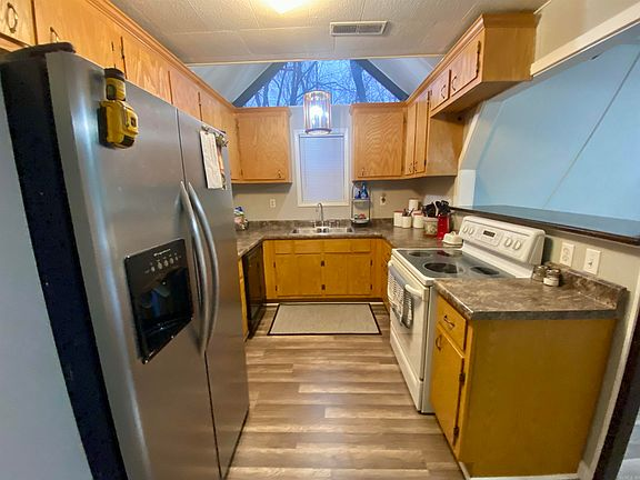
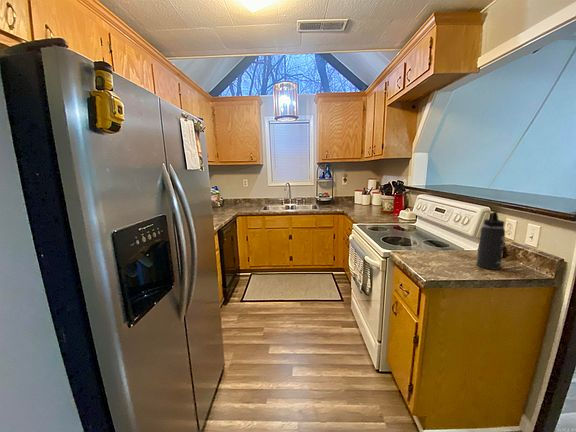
+ thermos bottle (491, 239)
